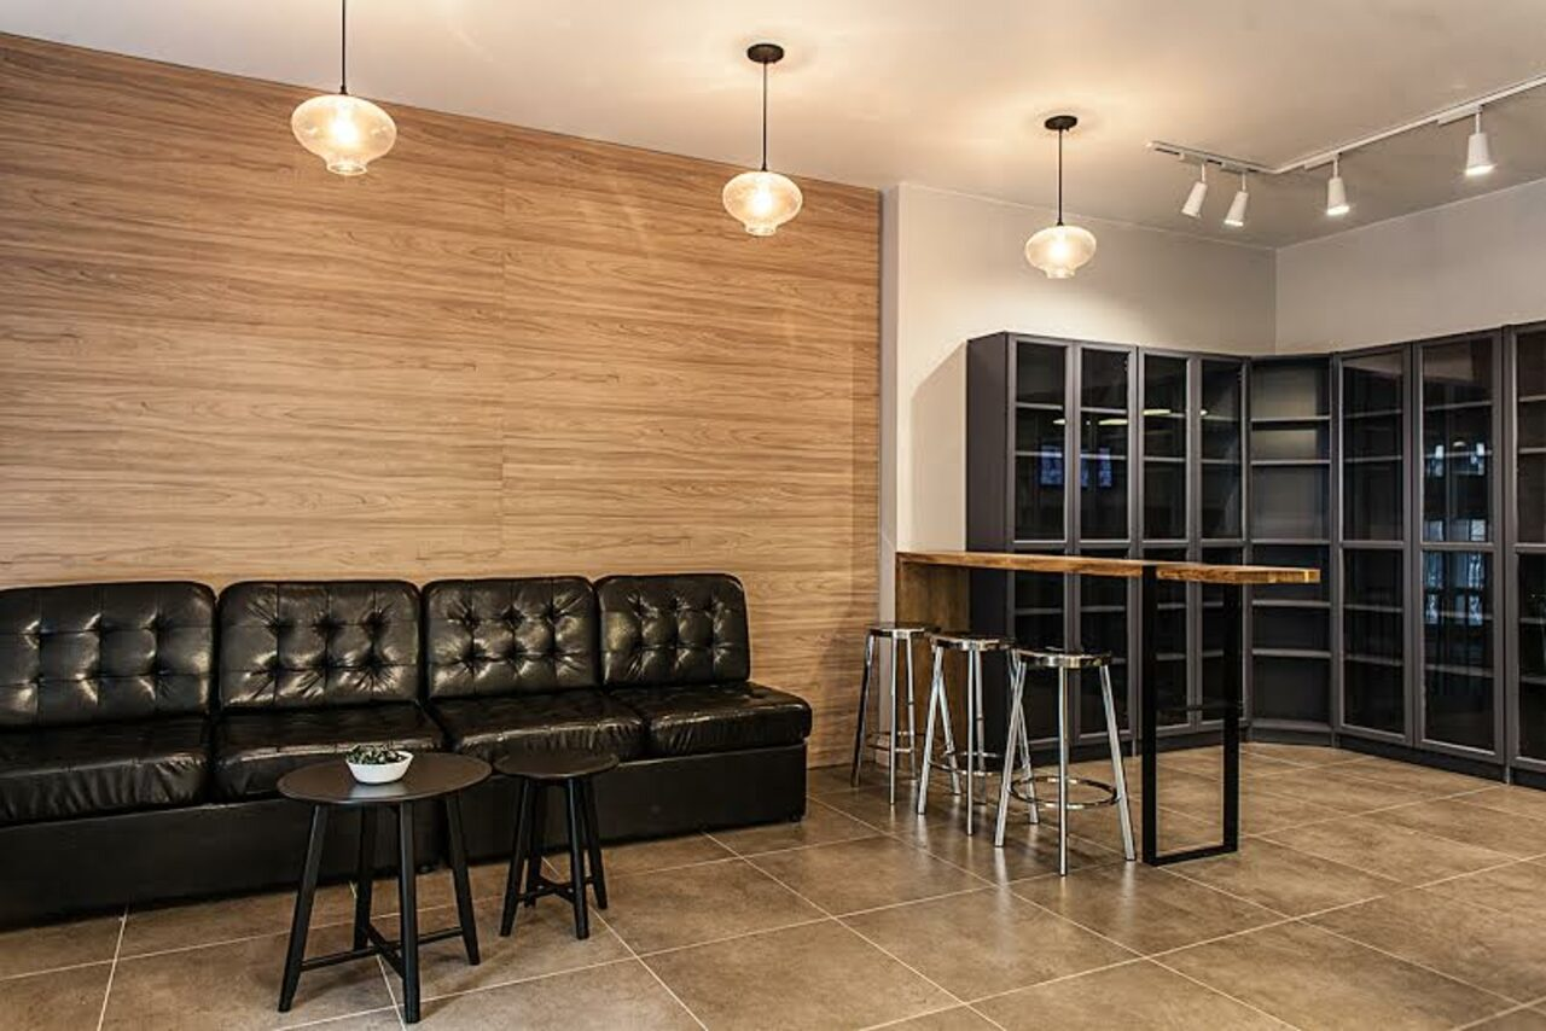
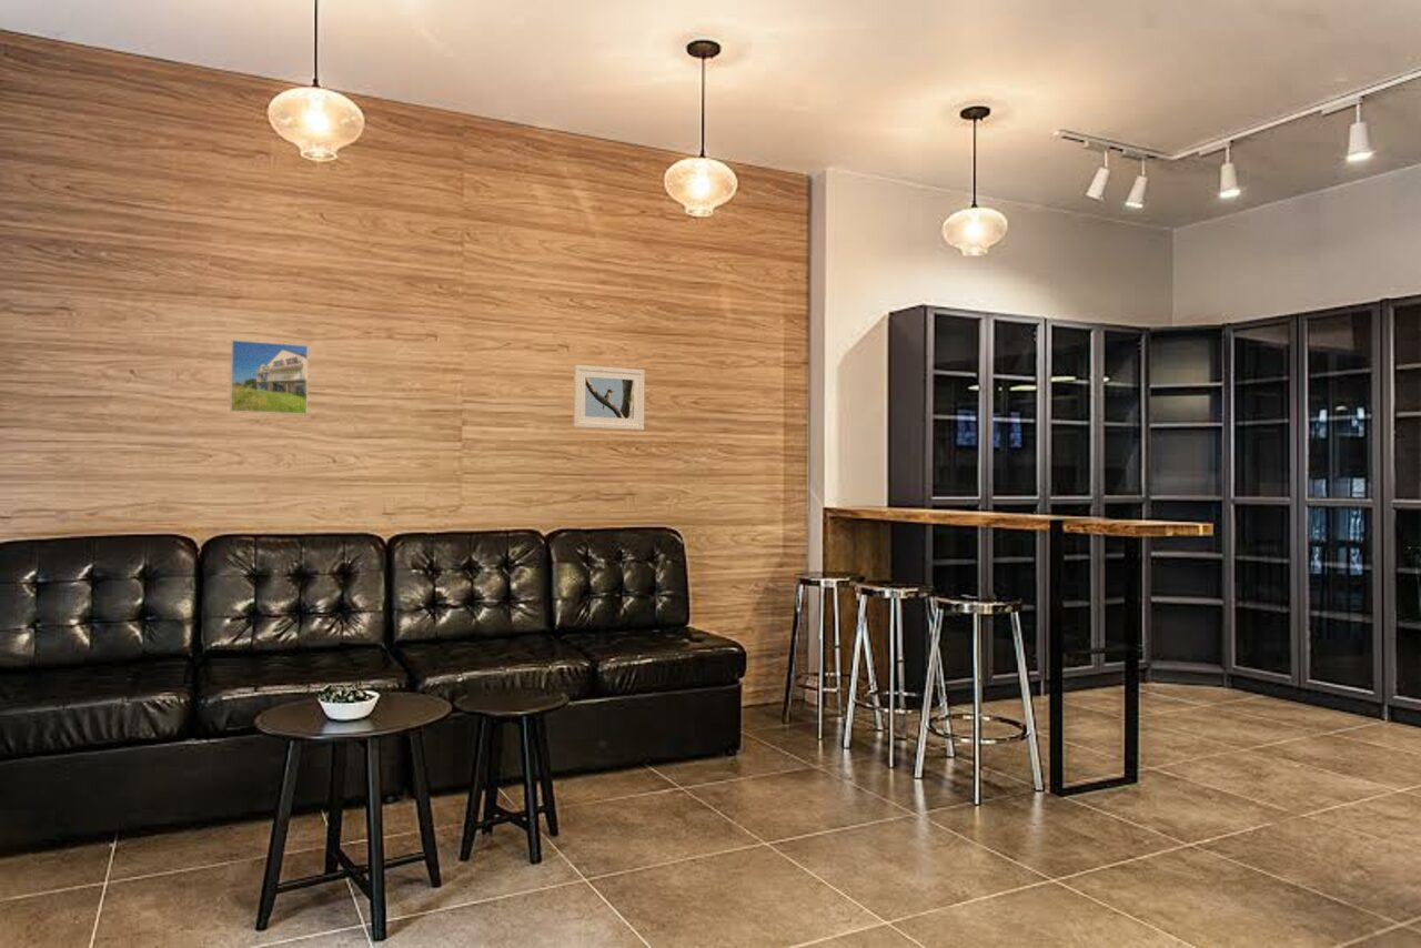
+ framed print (269, 377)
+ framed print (609, 397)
